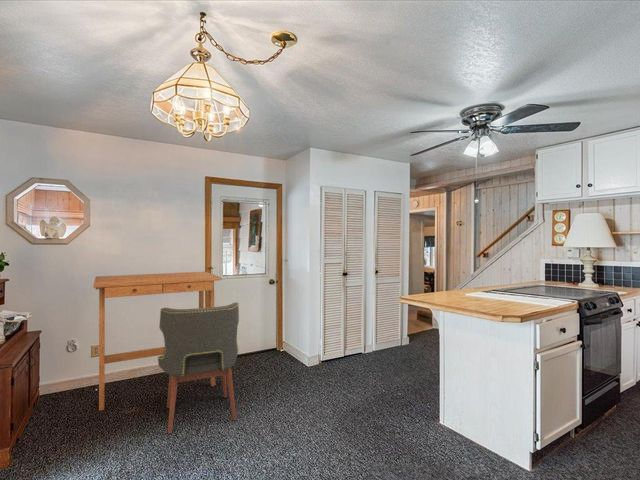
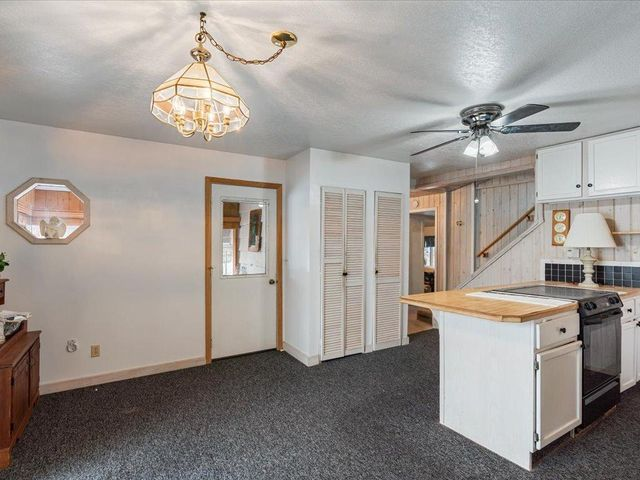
- chair (200, 358)
- desk (160, 347)
